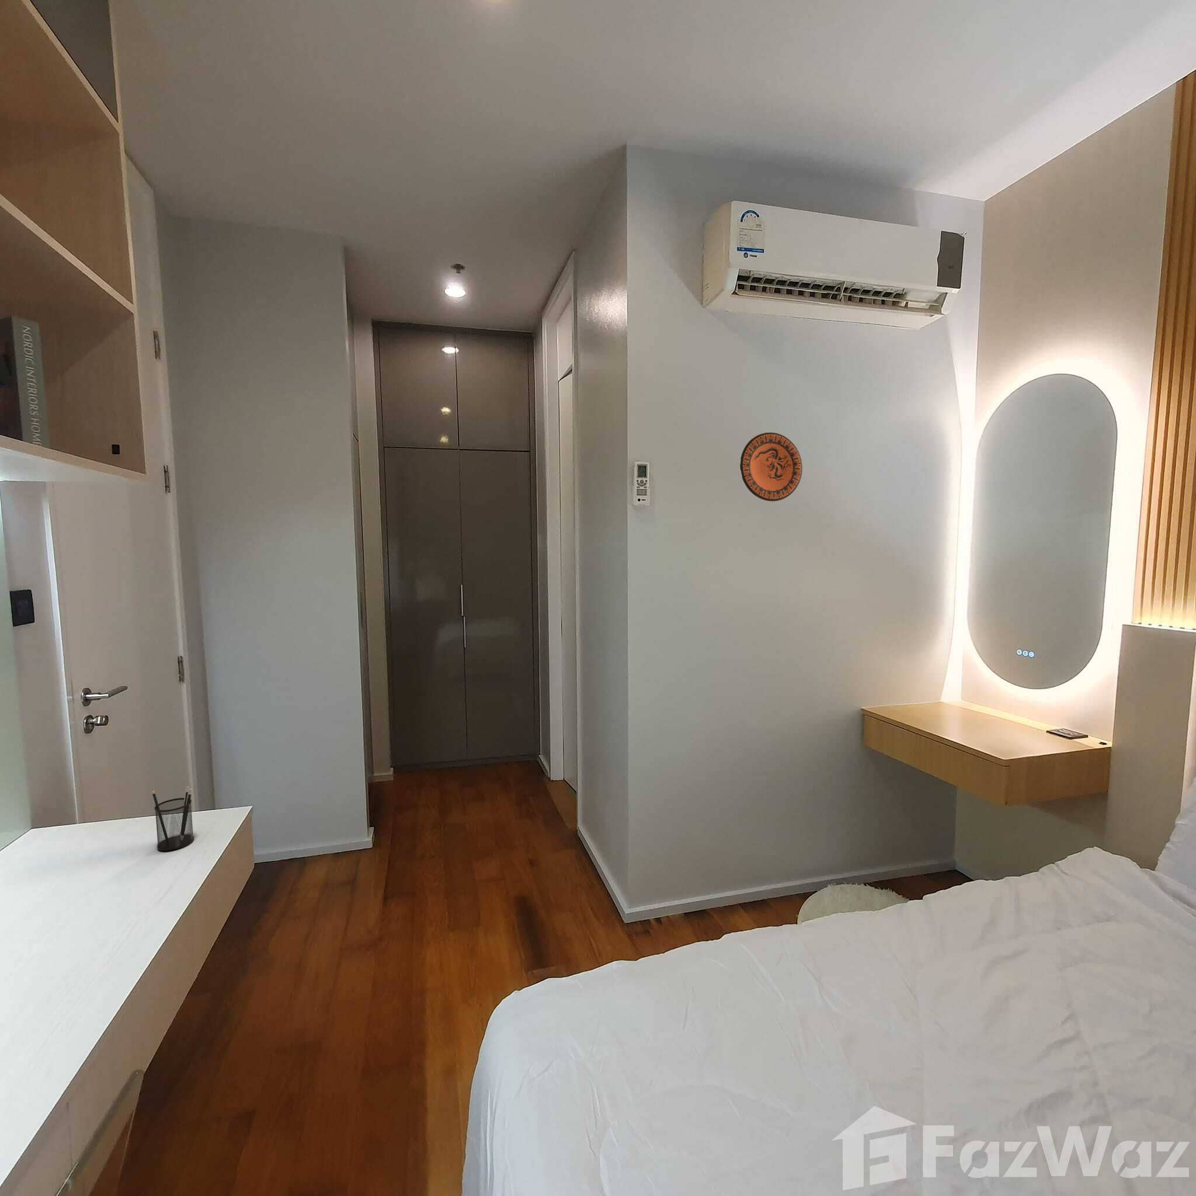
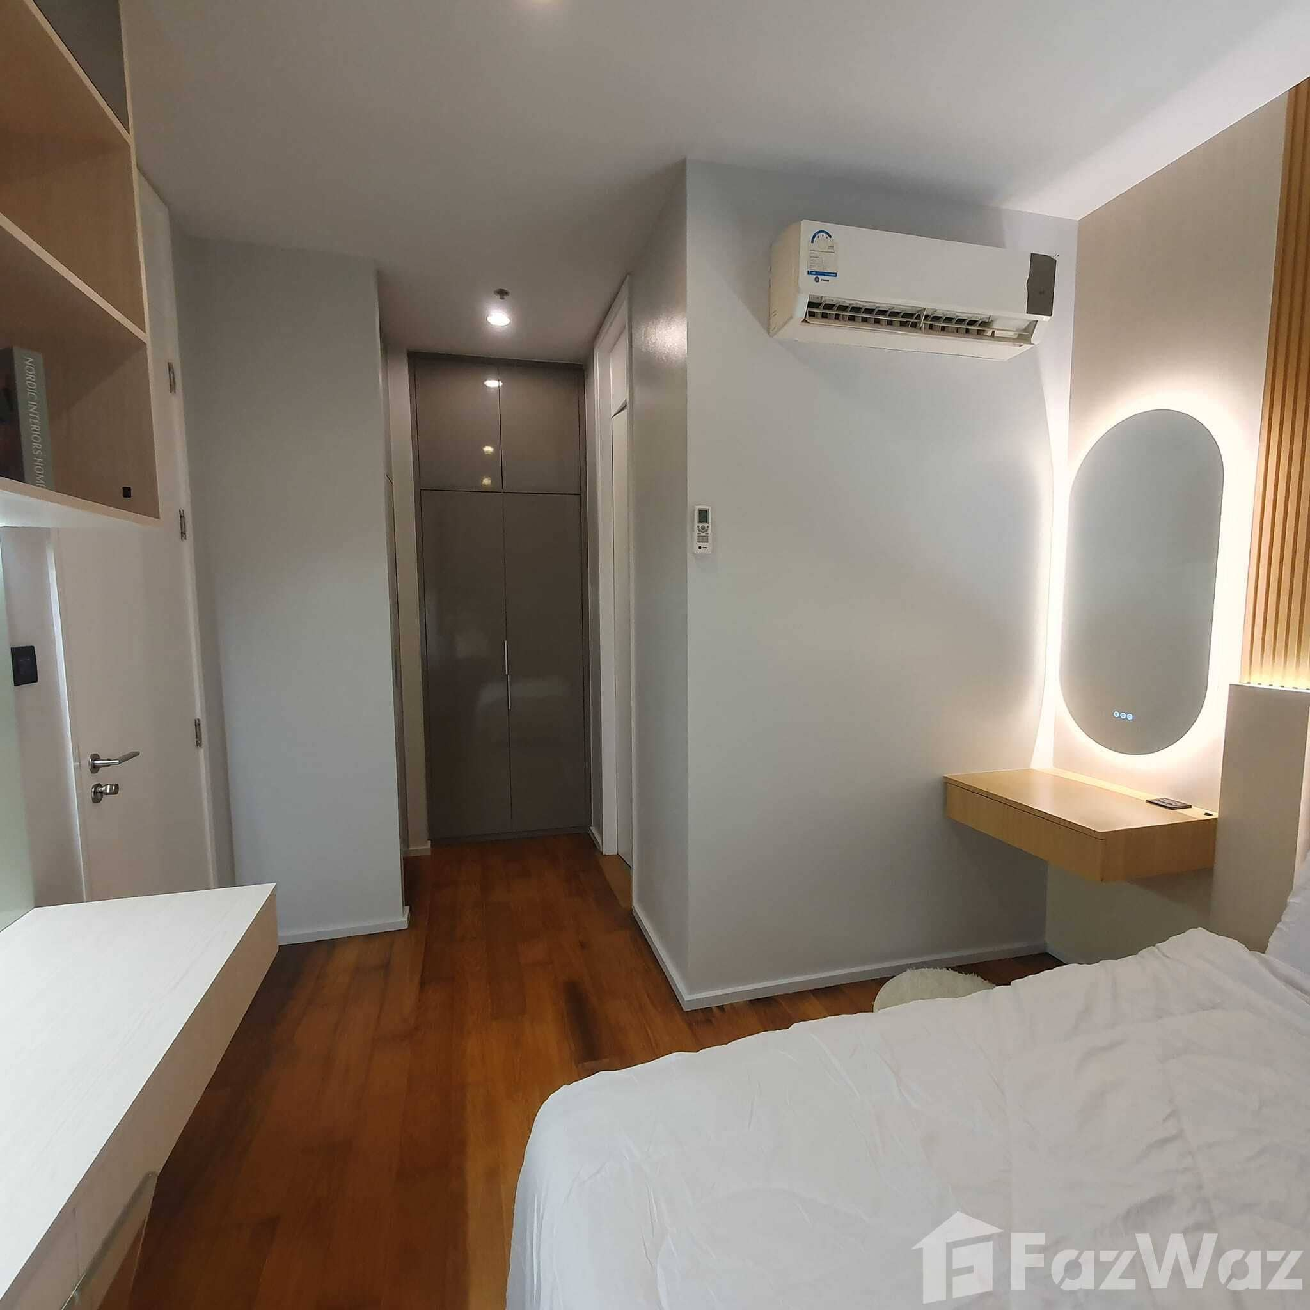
- pencil holder (174, 815)
- decorative plate (771, 467)
